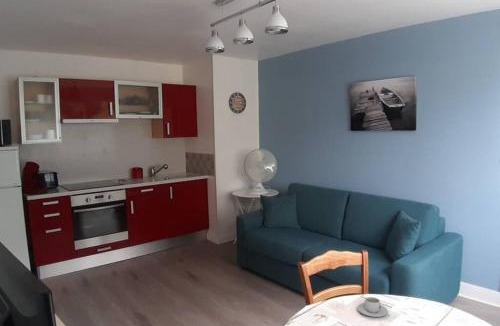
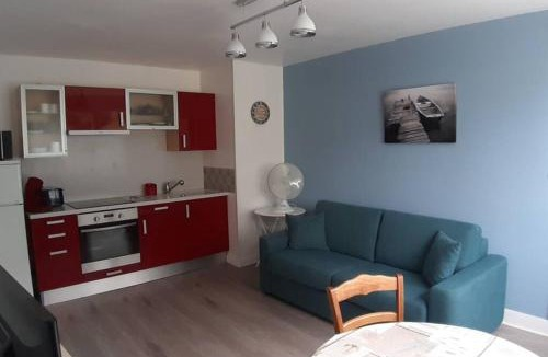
- teacup (372, 306)
